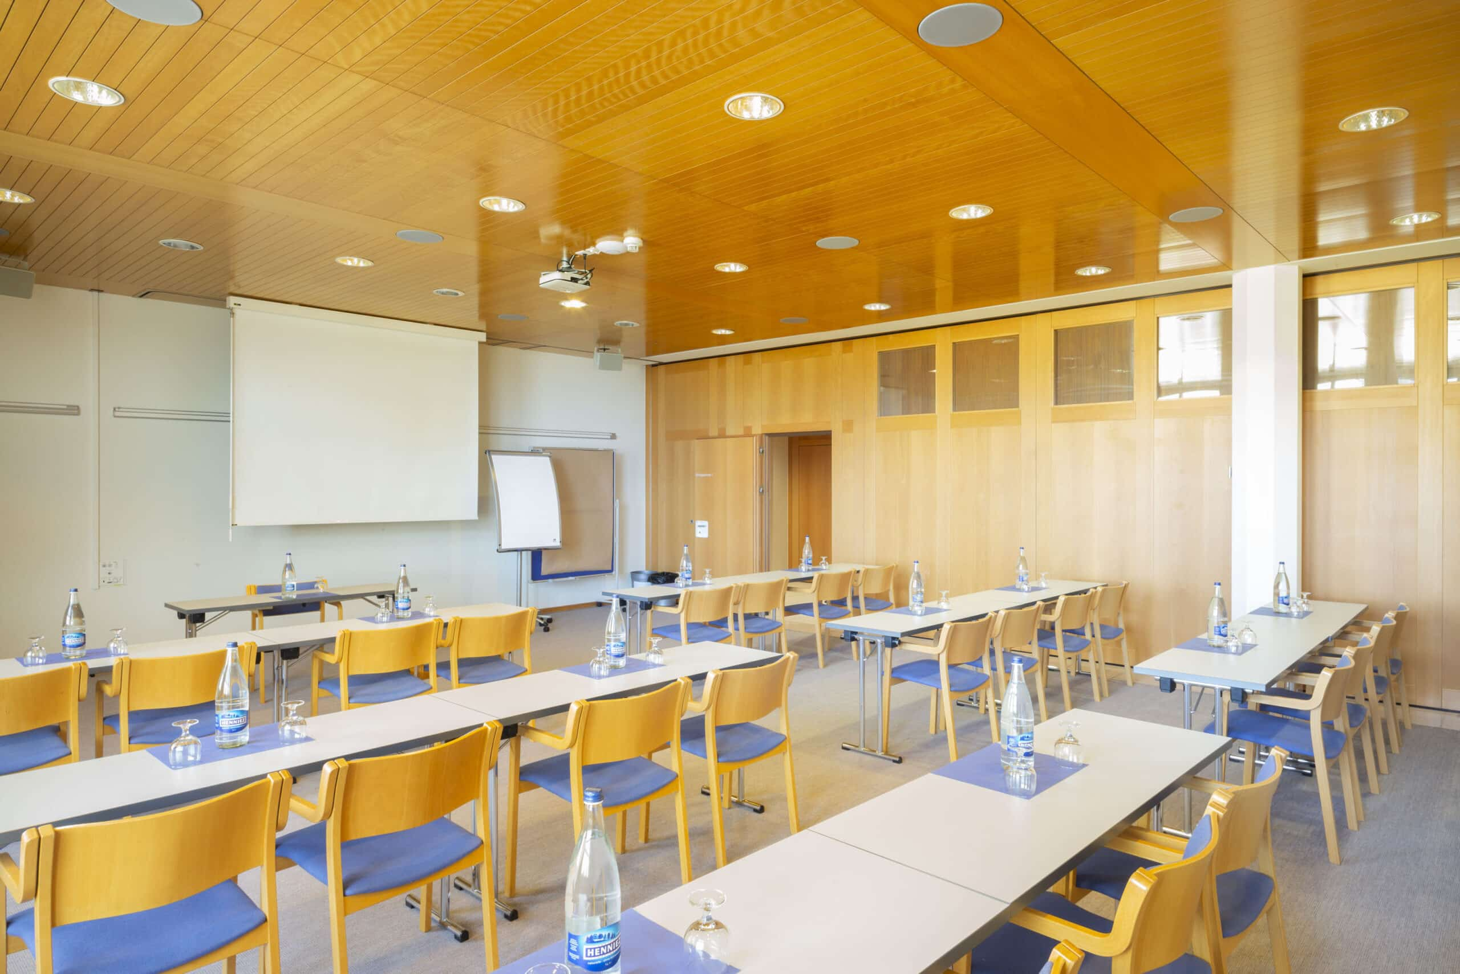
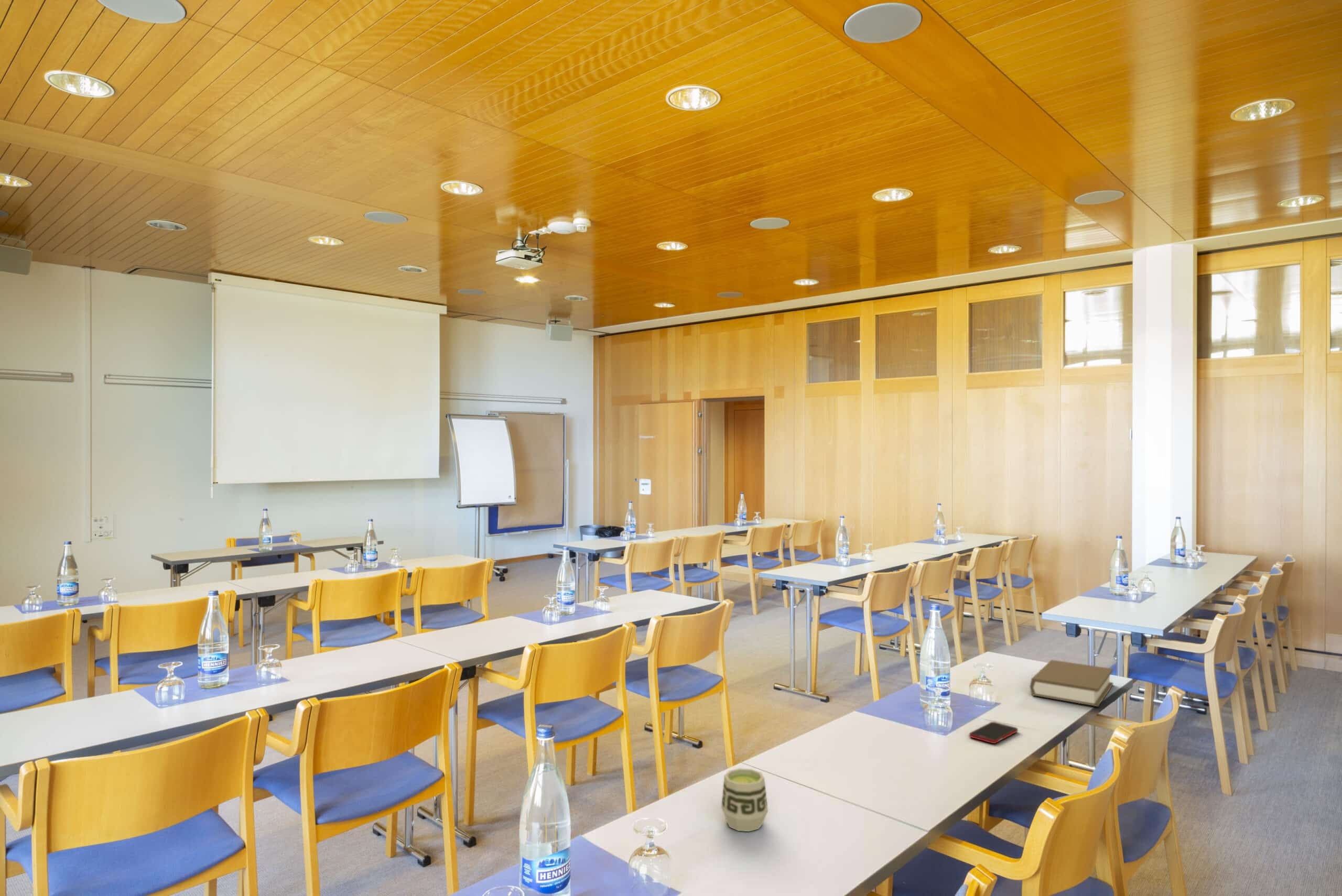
+ cup (744, 800)
+ book (1072, 681)
+ cell phone (993, 733)
